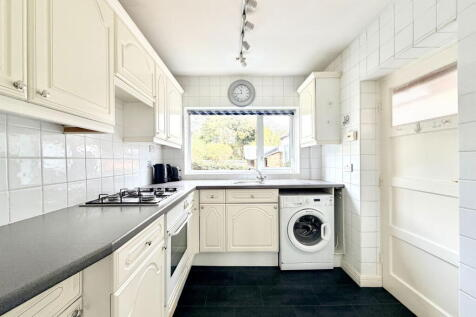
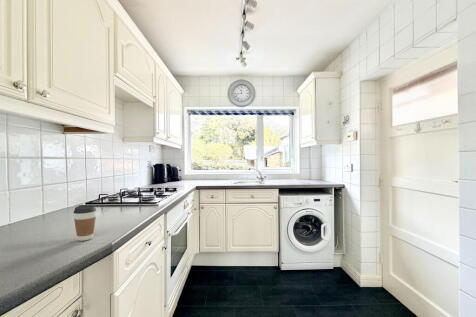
+ coffee cup (85, 222)
